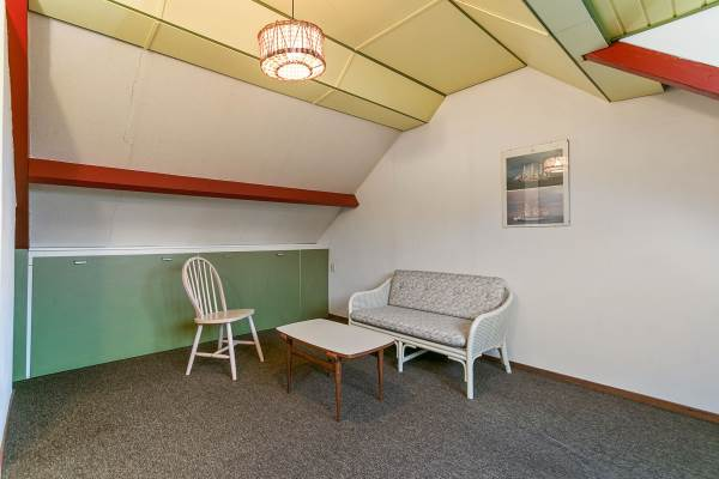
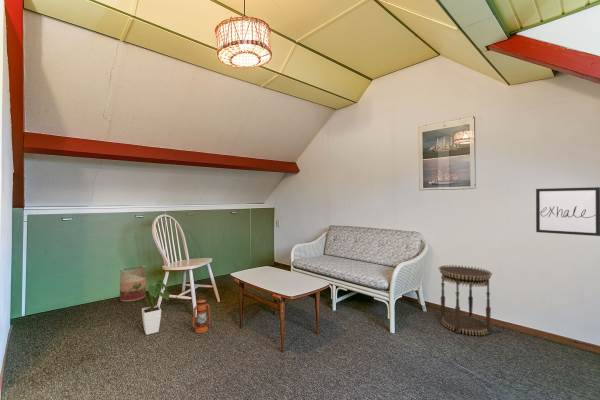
+ basket (133, 282)
+ house plant (148, 303)
+ side table (468, 298)
+ lantern (201, 312)
+ wall art (566, 211)
